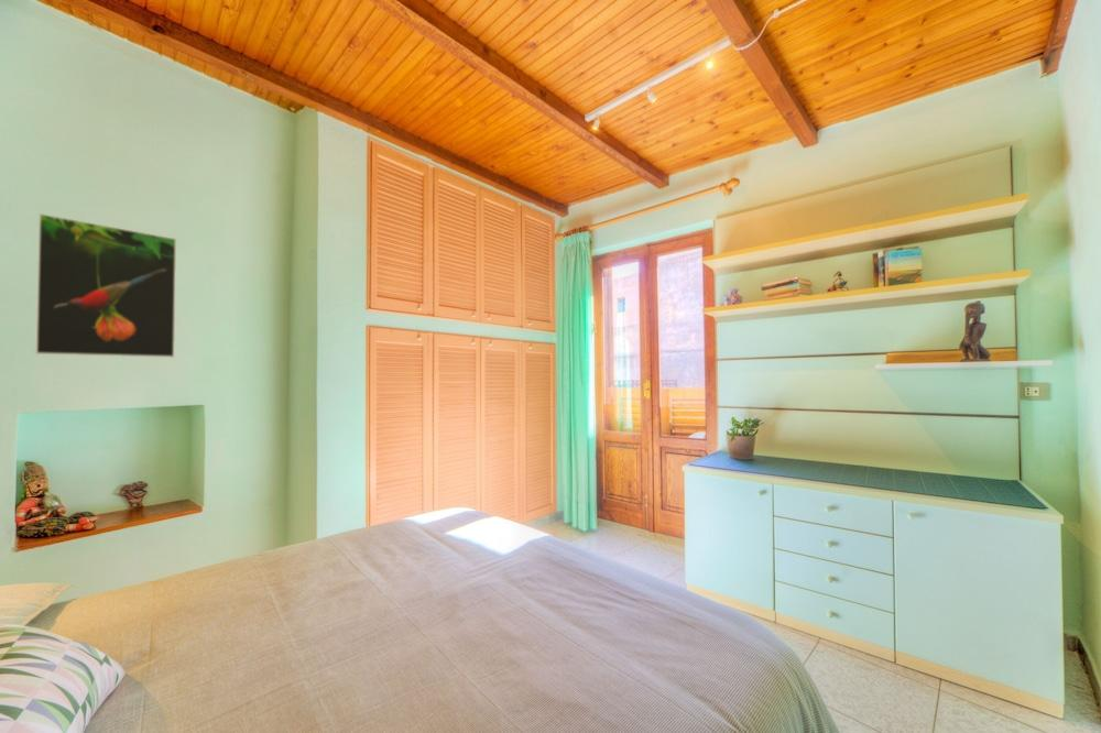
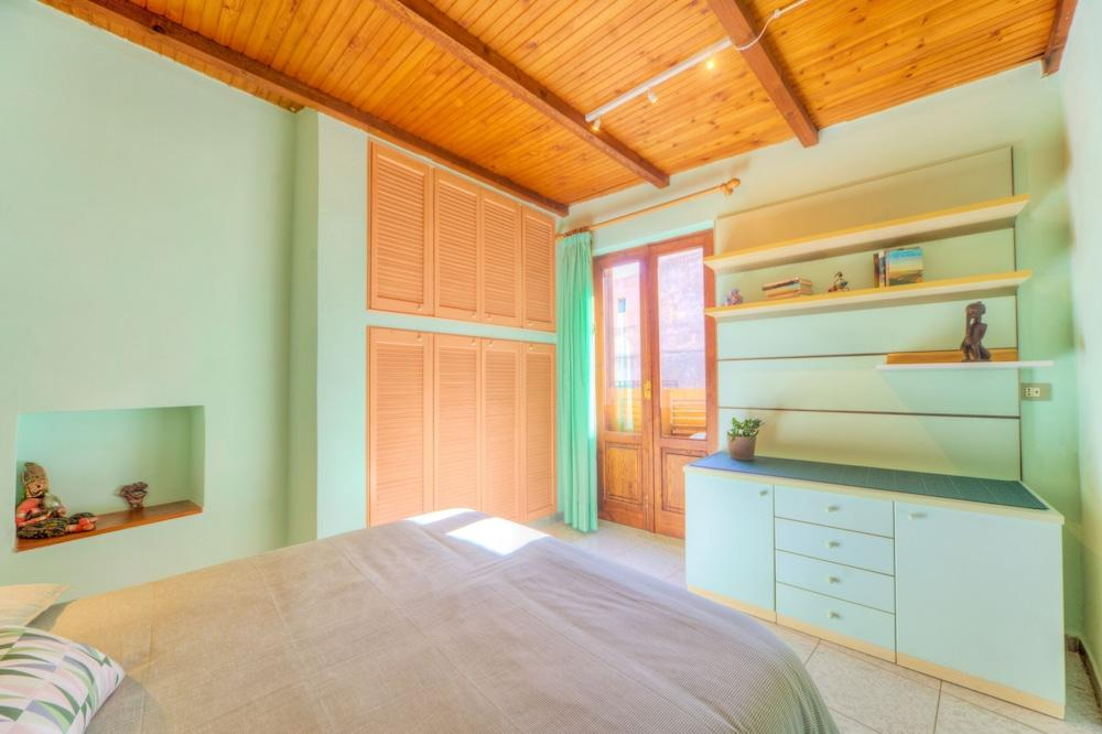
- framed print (111, 291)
